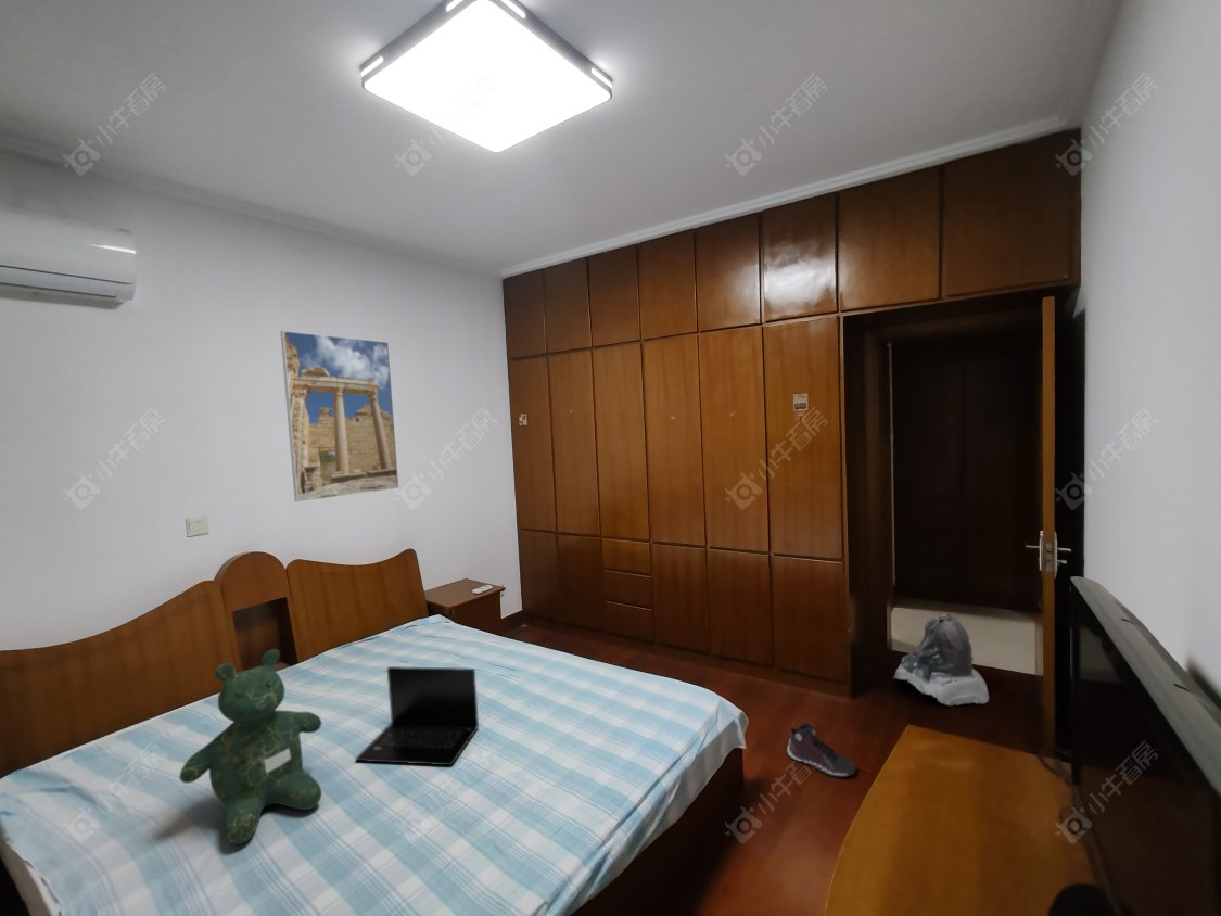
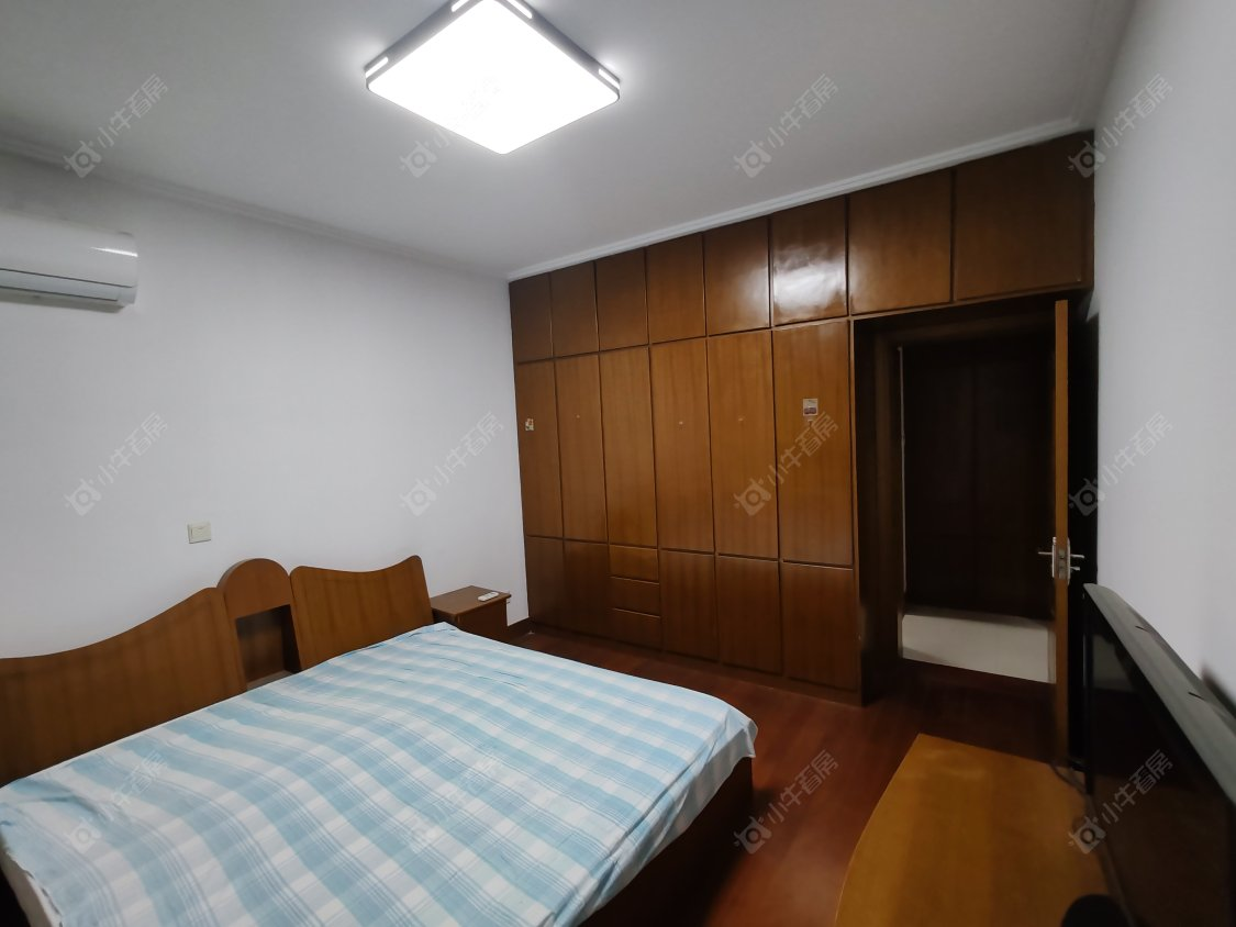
- teddy bear (259, 735)
- sneaker (819, 746)
- laptop (417, 713)
- backpack (939, 652)
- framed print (344, 416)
